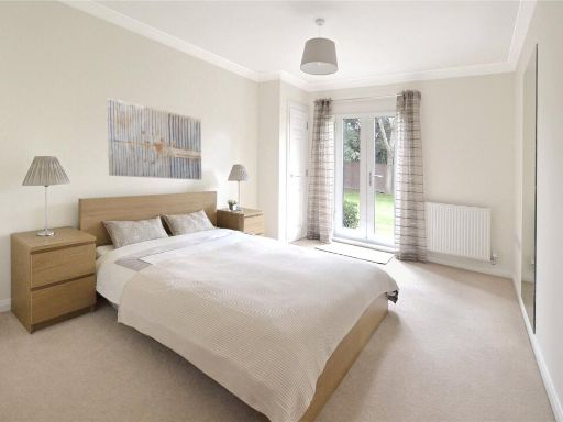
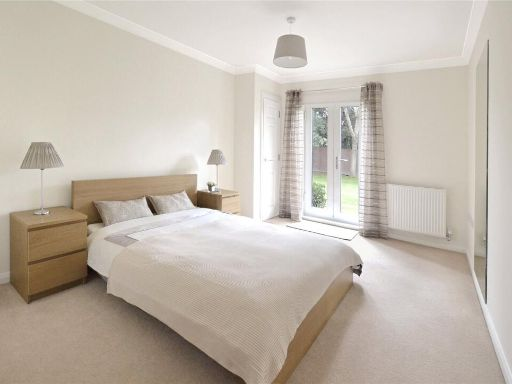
- wall art (159, 144)
